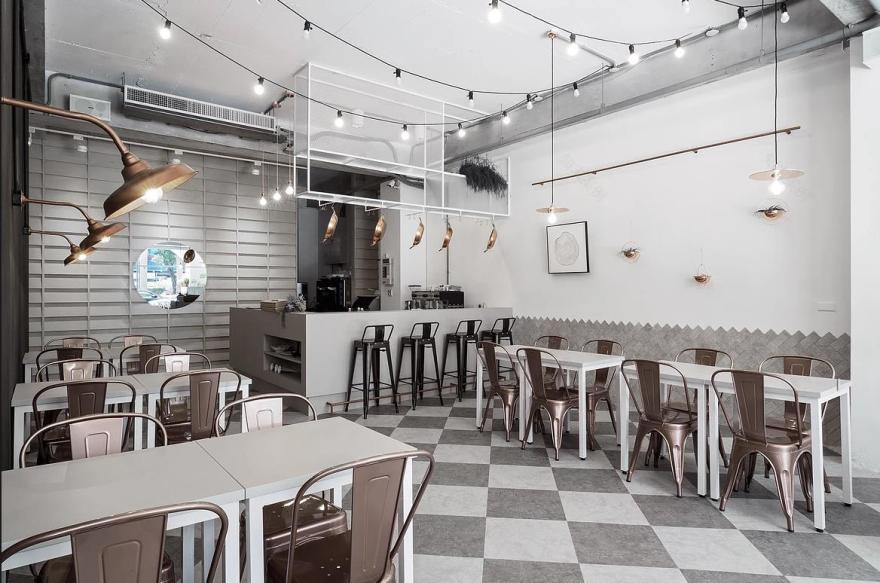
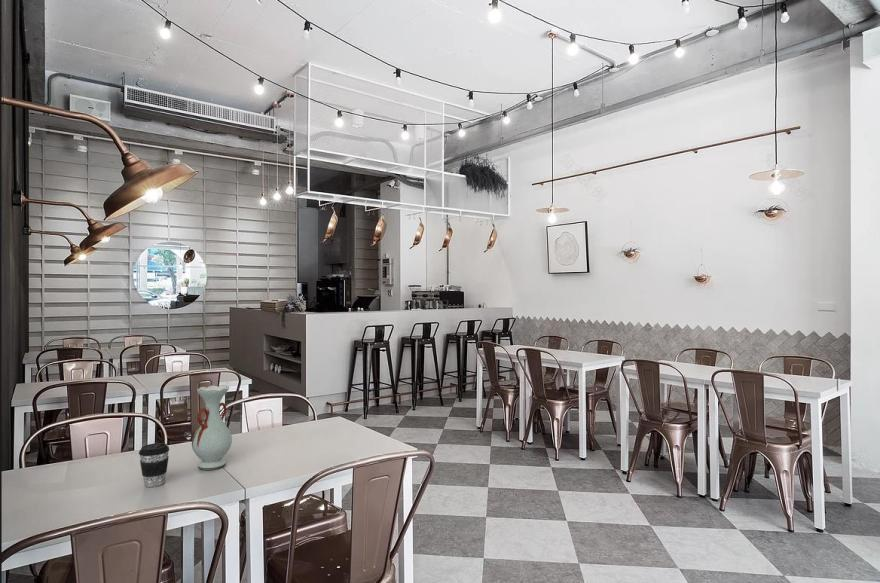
+ coffee cup (154, 465)
+ vase (212, 426)
